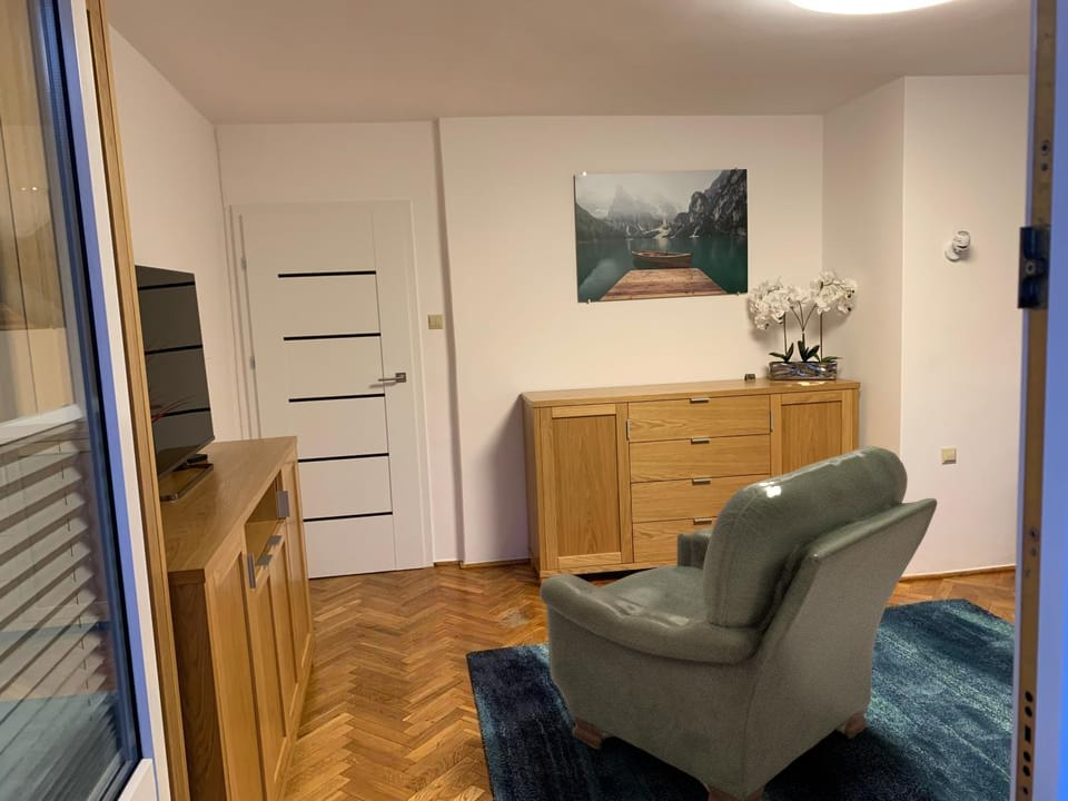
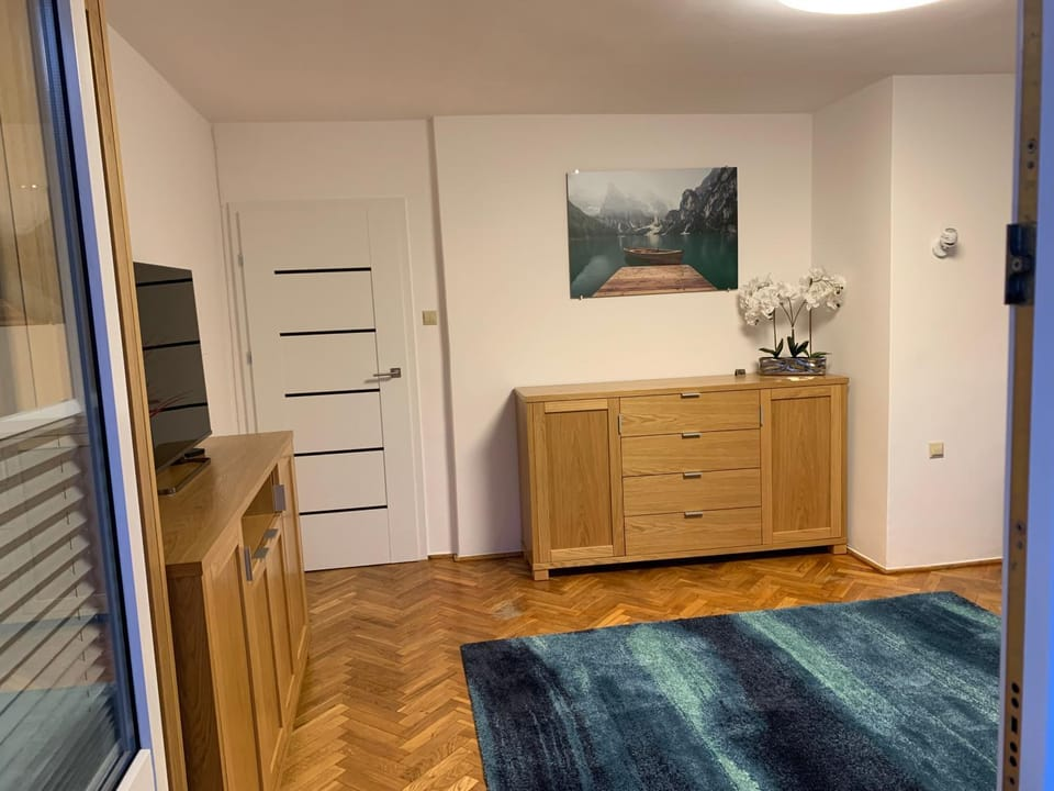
- armchair (732, 595)
